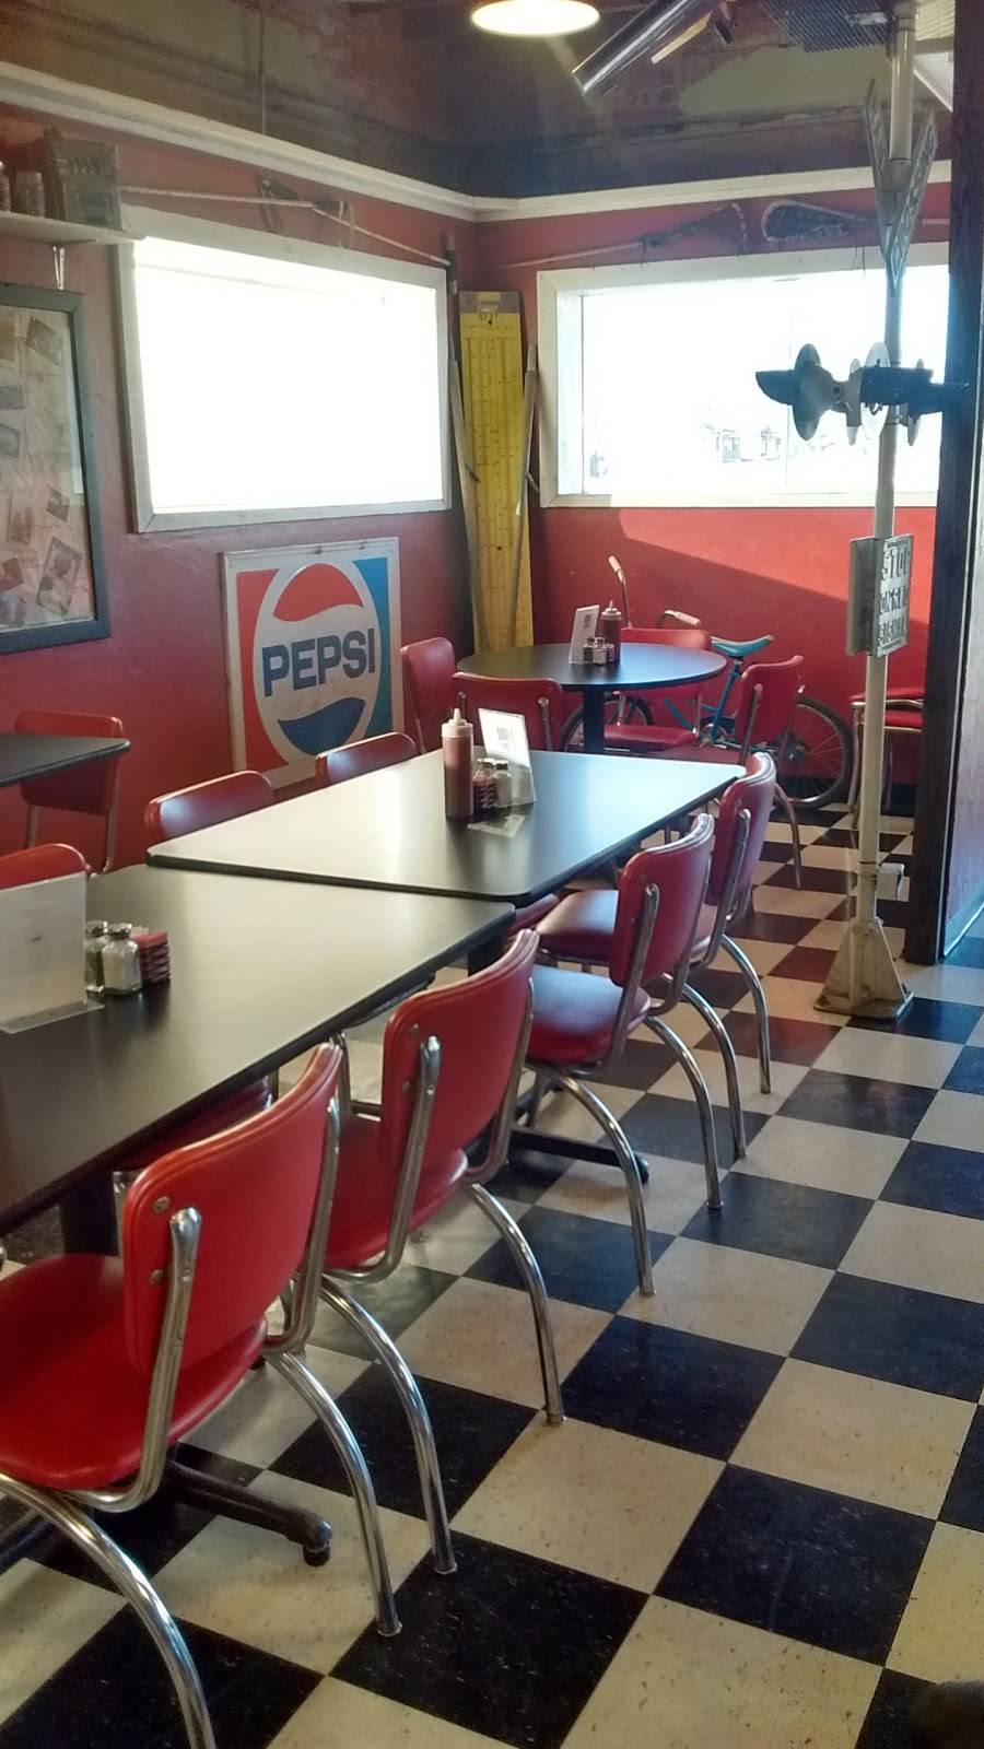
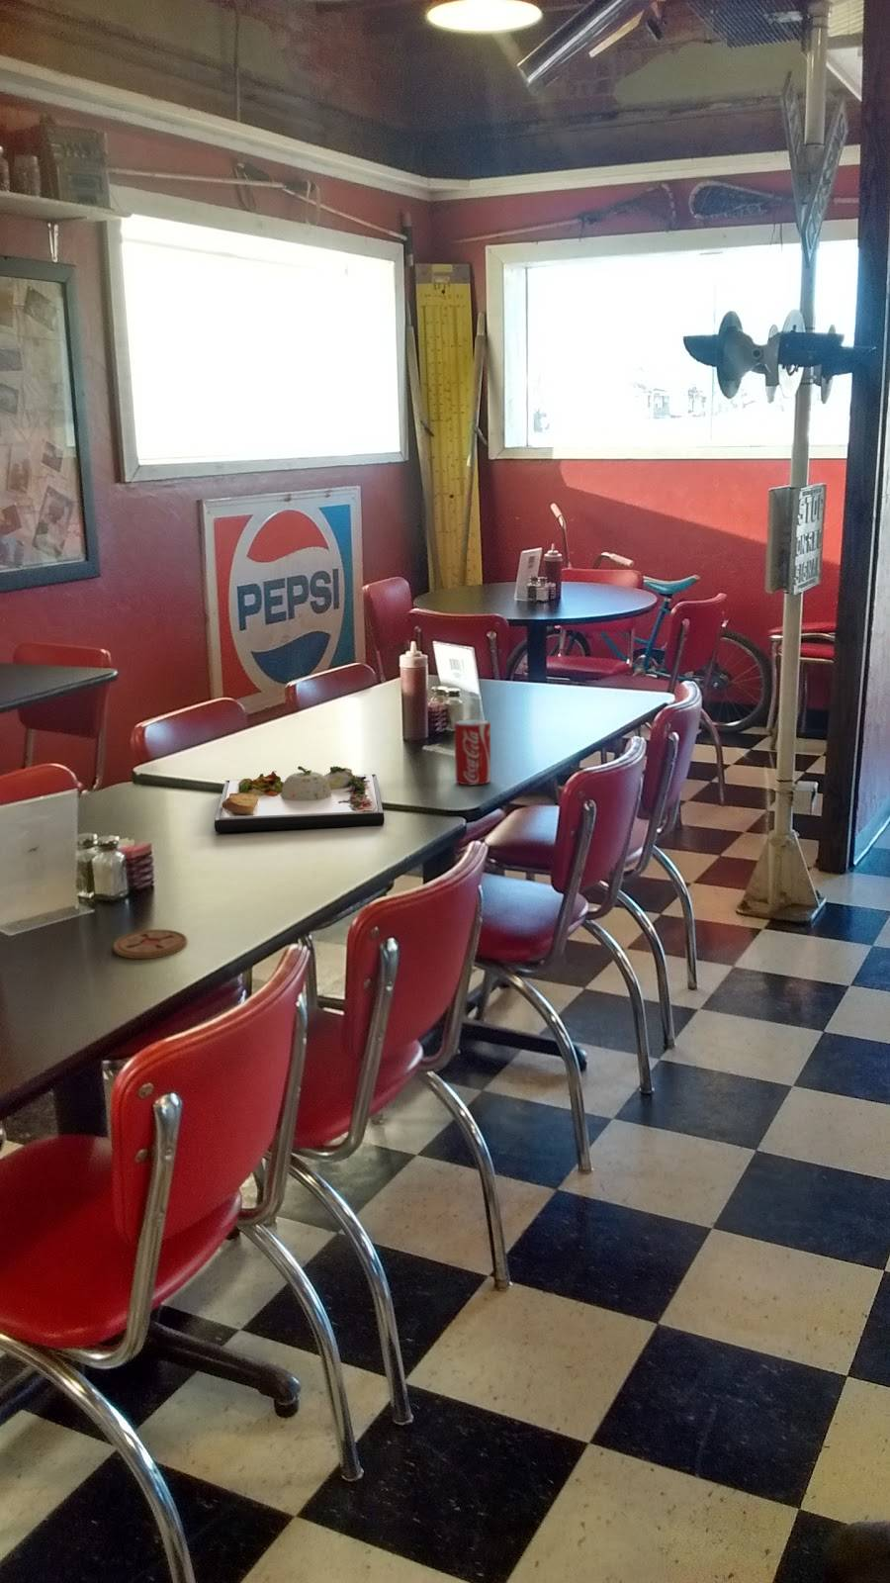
+ beverage can (473, 751)
+ coaster (150, 944)
+ dinner plate (300, 788)
